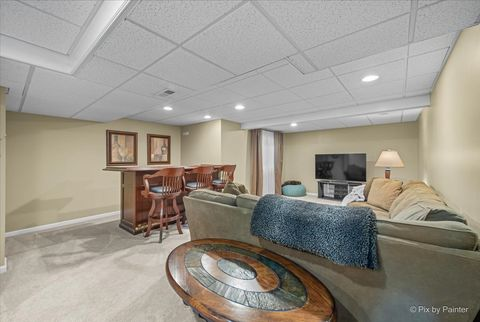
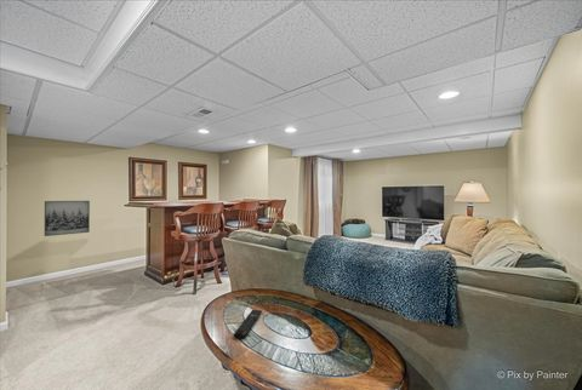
+ remote control (249, 322)
+ wall art (68, 217)
